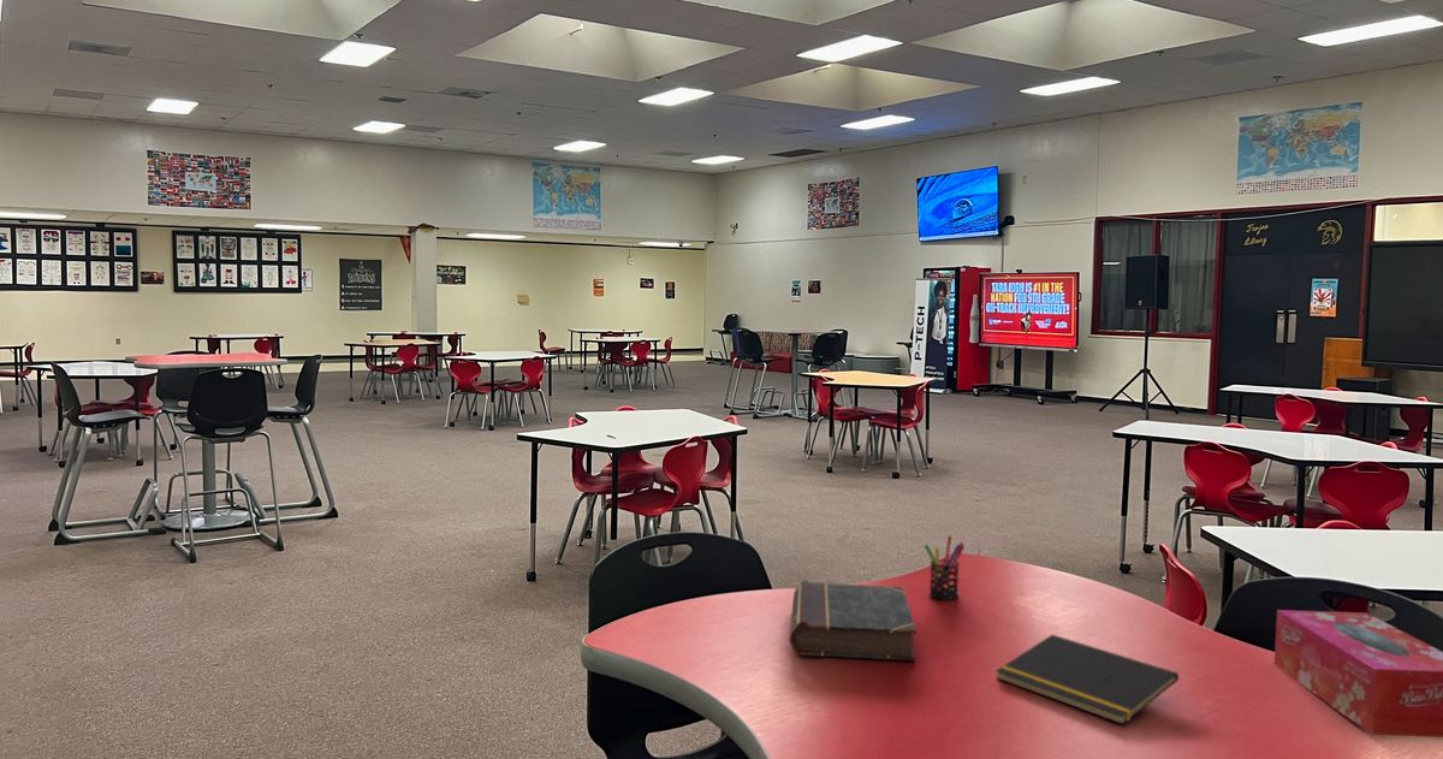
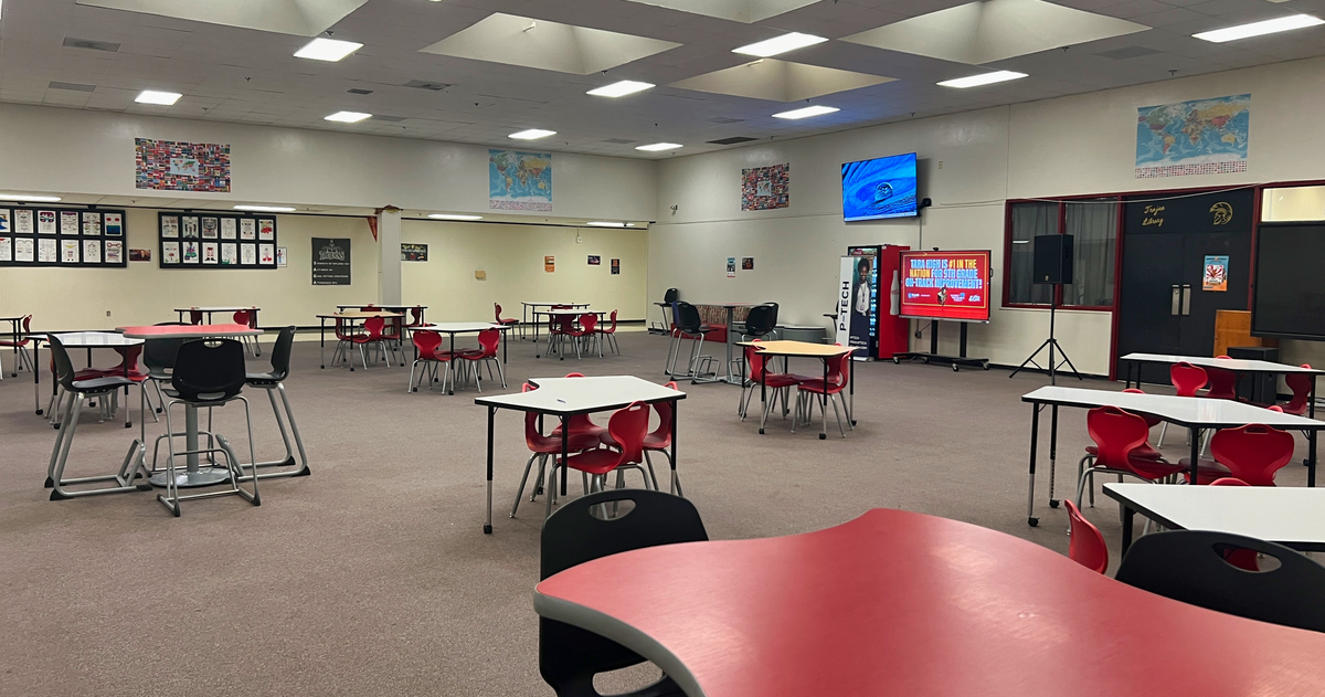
- notepad (1085, 675)
- tissue box (1368, 668)
- pen holder (942, 565)
- book (849, 617)
